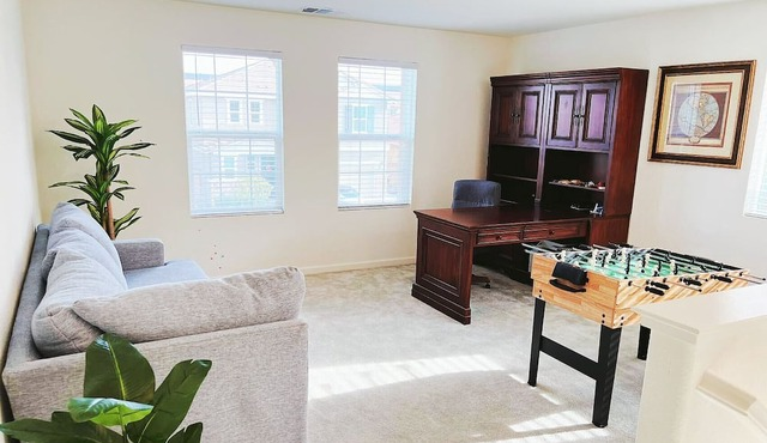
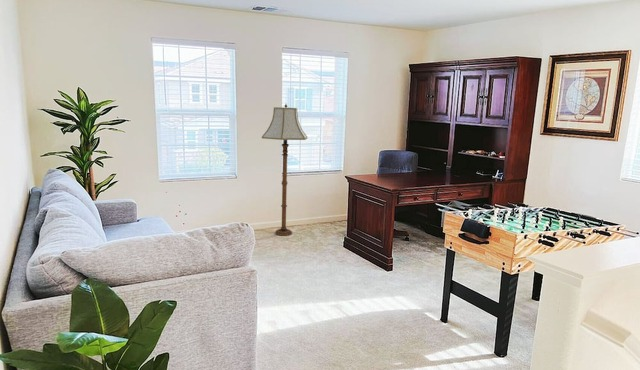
+ floor lamp (284, 169)
